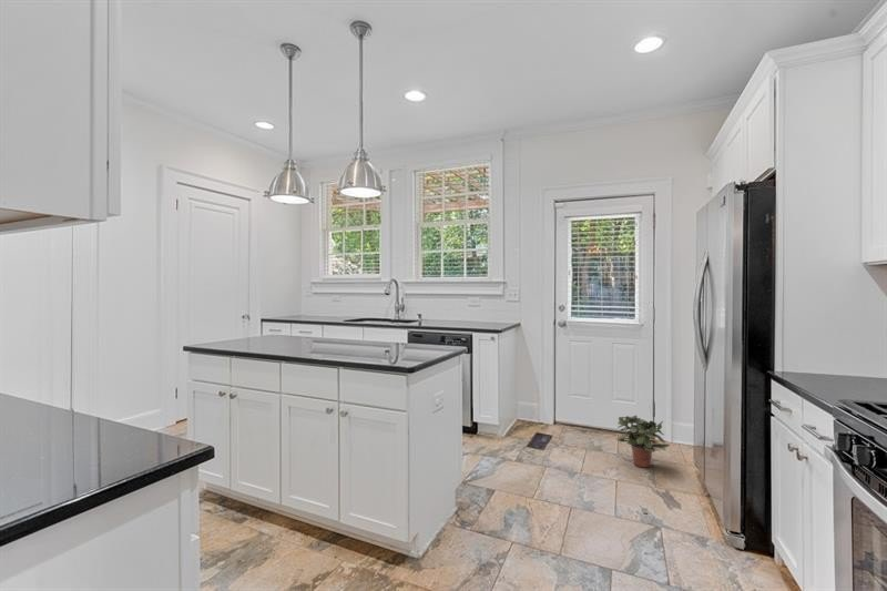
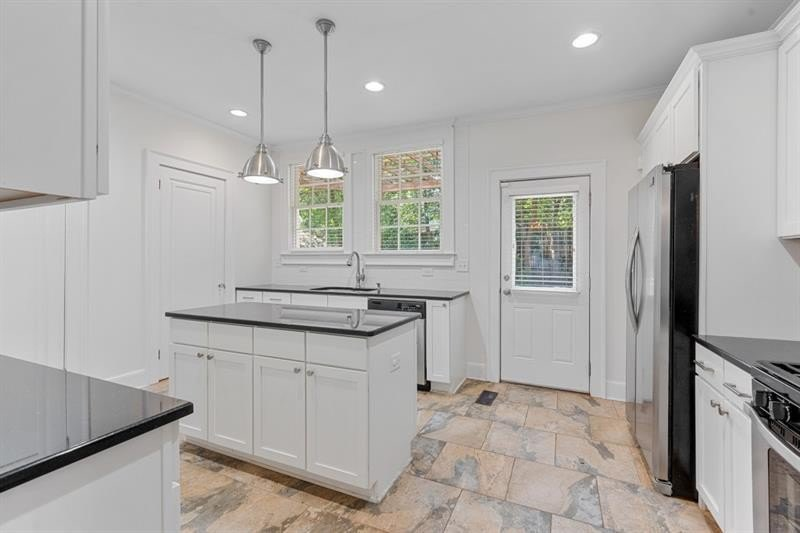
- potted plant (642, 439)
